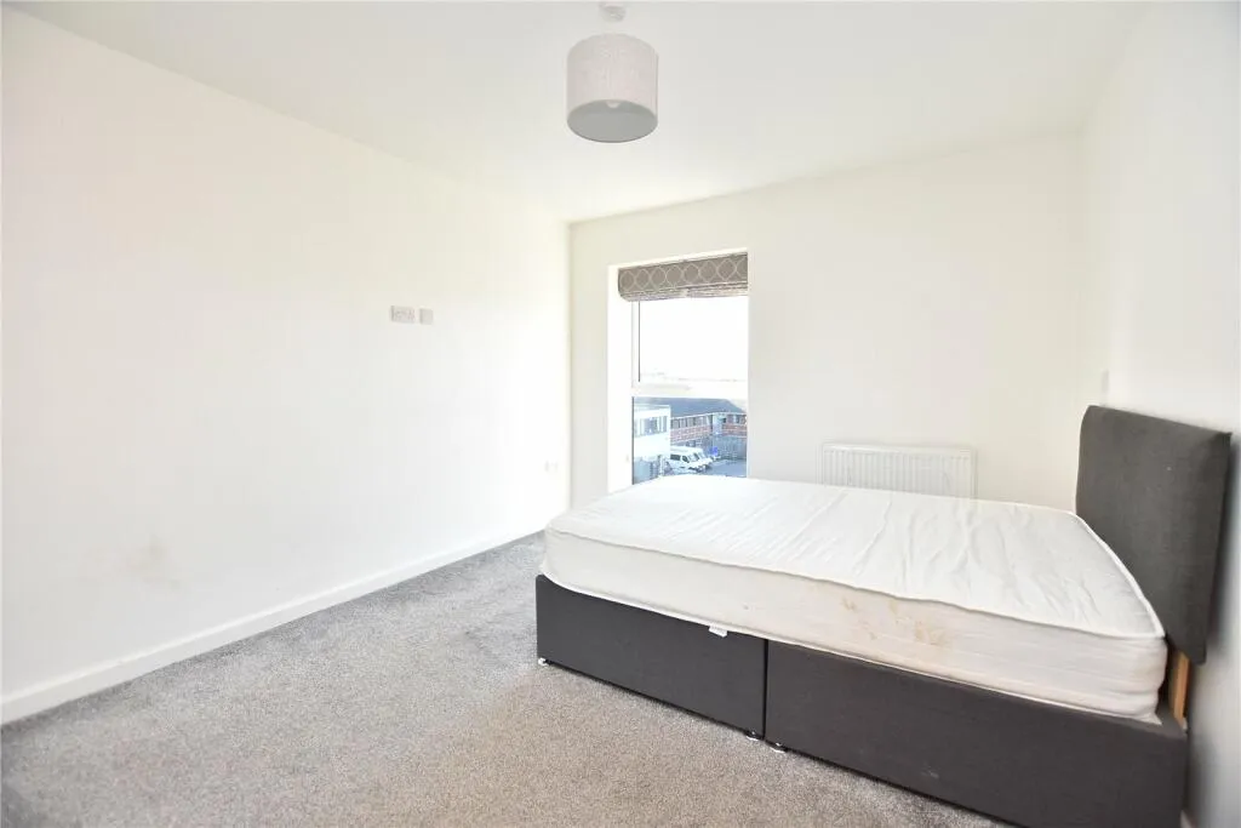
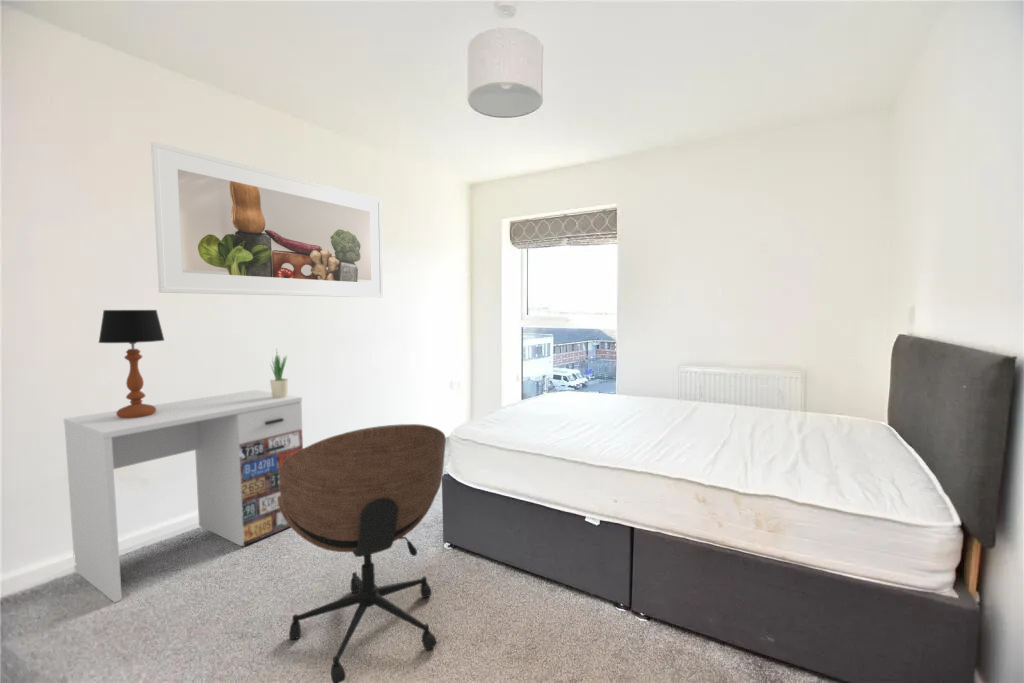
+ potted plant (279, 372)
+ office chair (366, 517)
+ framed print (292, 236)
+ desk (199, 476)
+ table lamp (133, 362)
